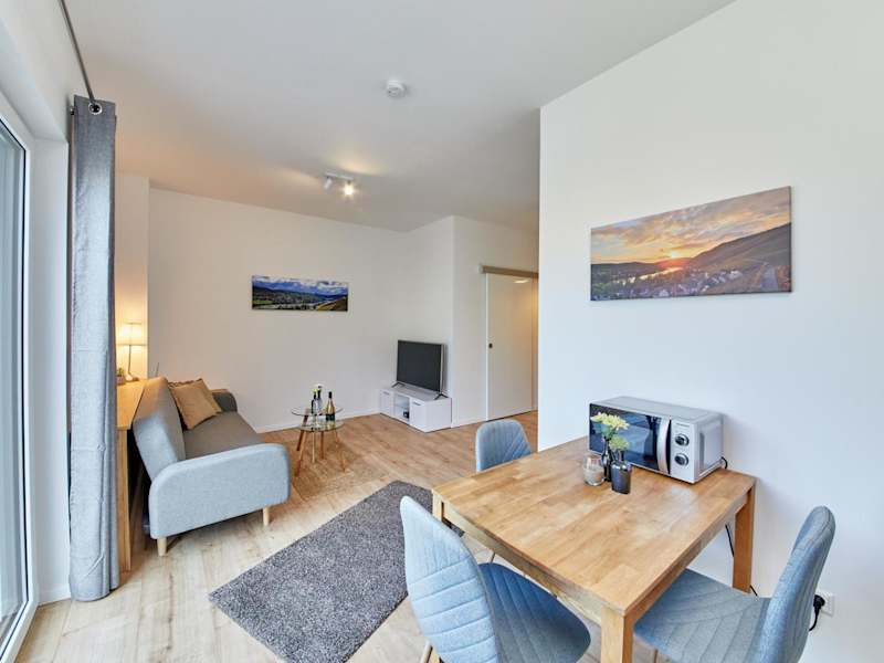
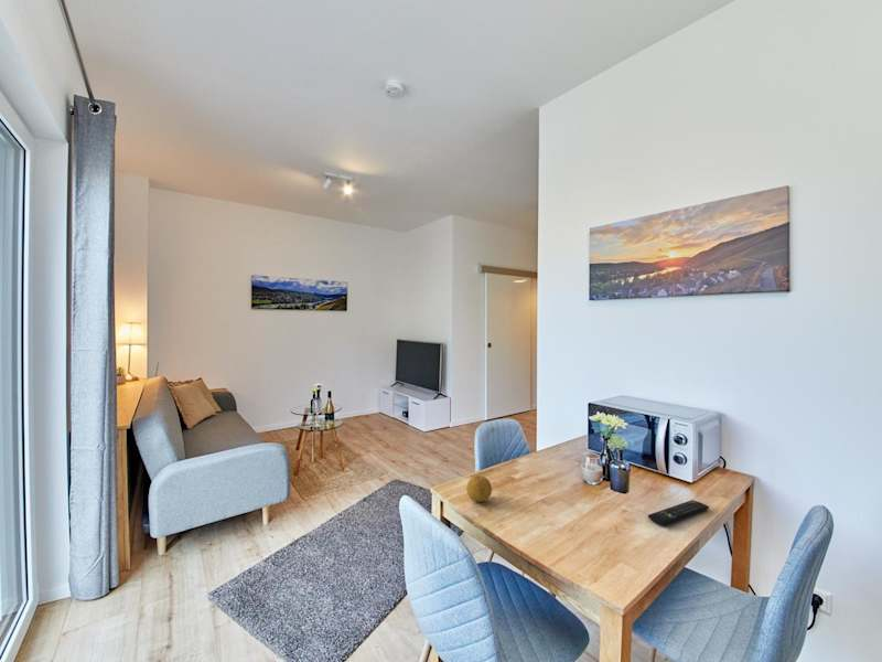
+ fruit (478, 489)
+ remote control (679, 512)
